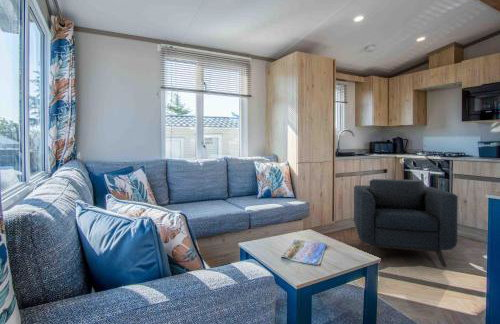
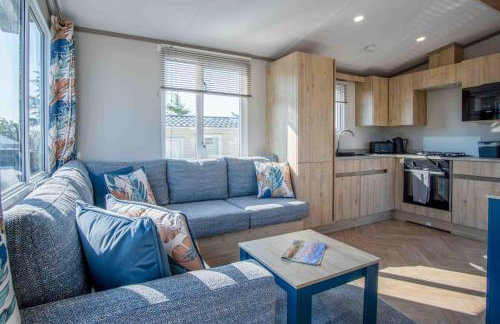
- armchair (398, 216)
